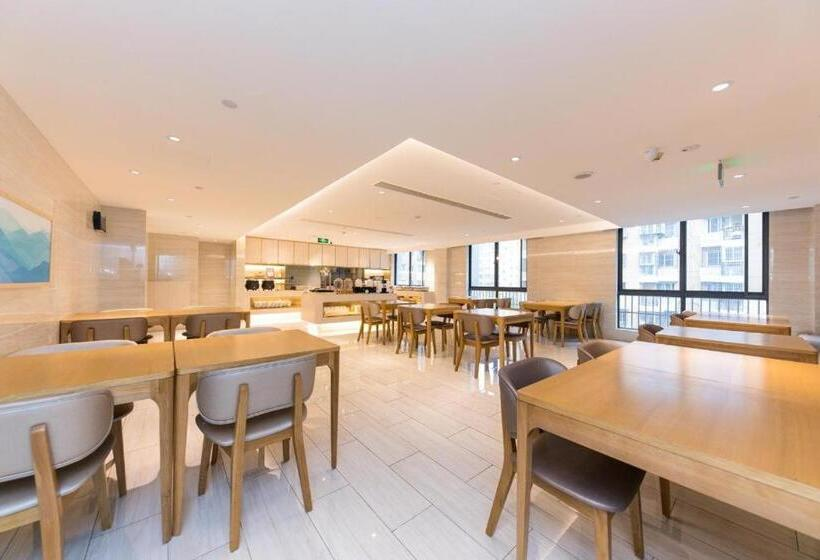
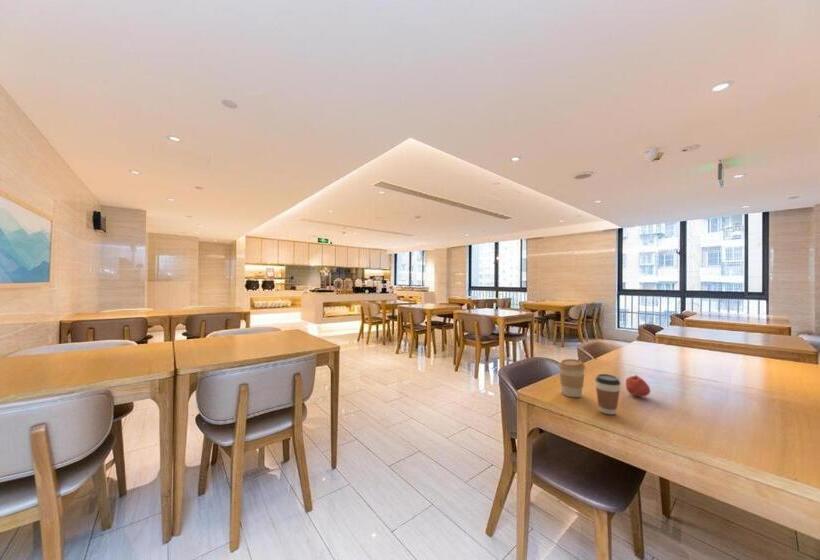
+ coffee cup (607, 394)
+ apple (637, 385)
+ coffee cup (571, 377)
